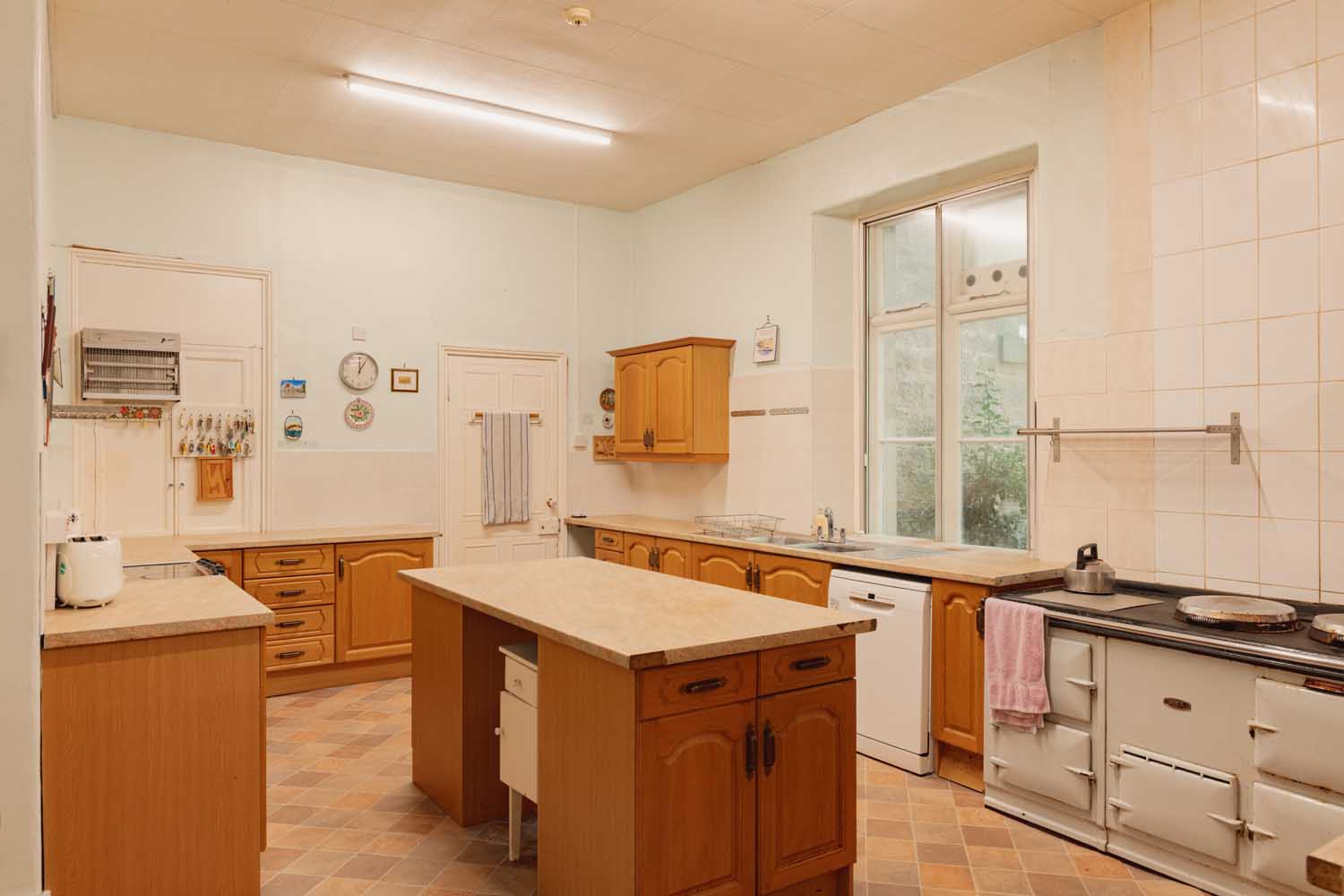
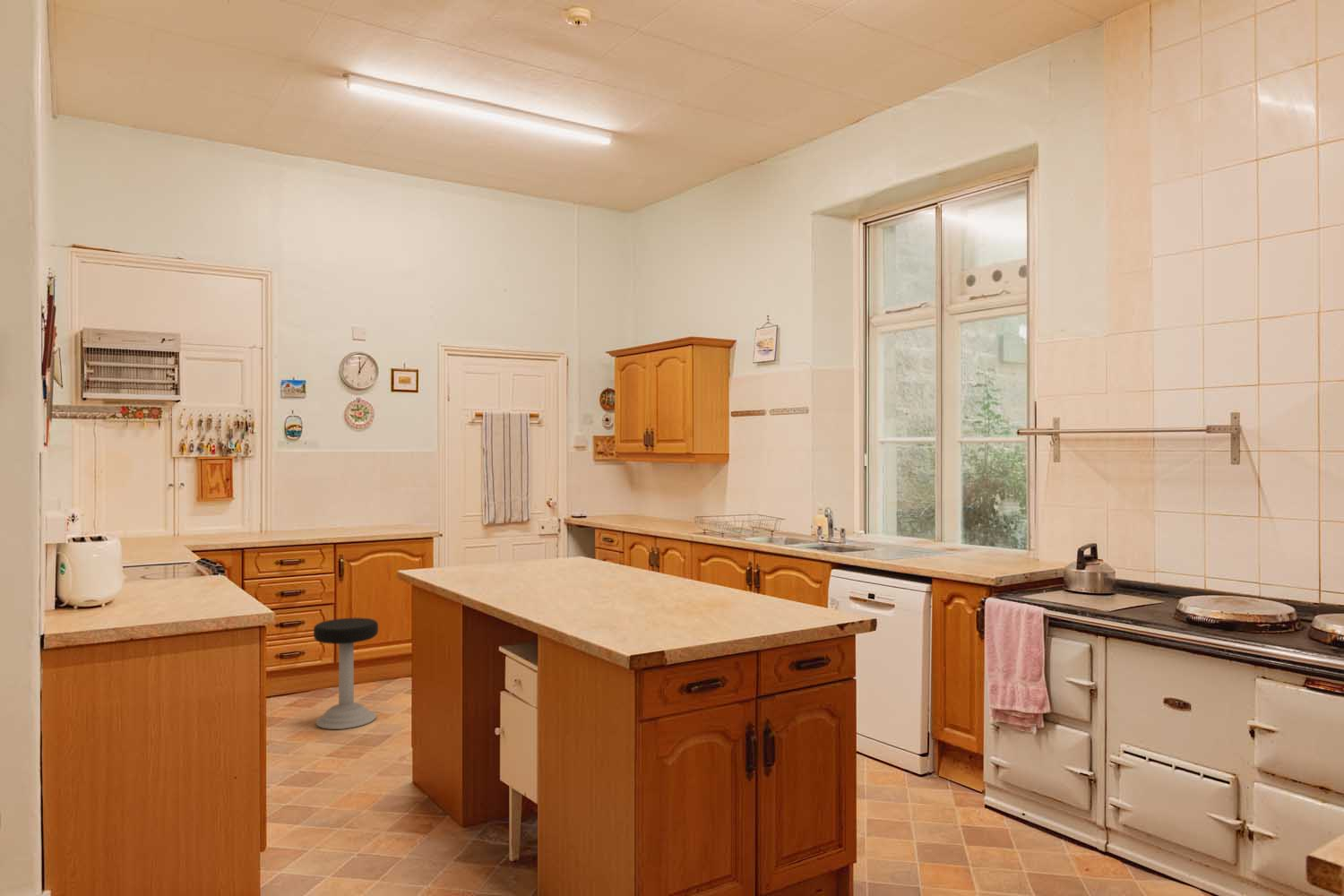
+ stool (346, 671)
